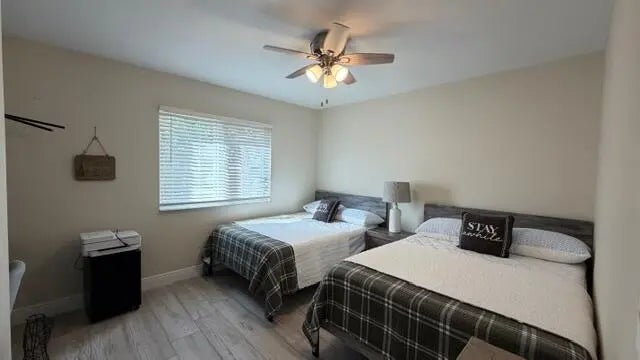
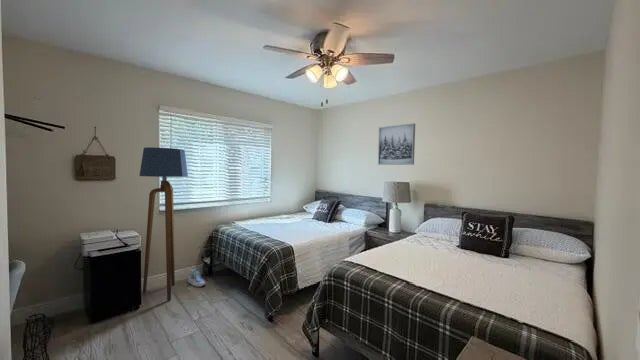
+ floor lamp (165, 222)
+ shoe (197, 275)
+ wall art (395, 145)
